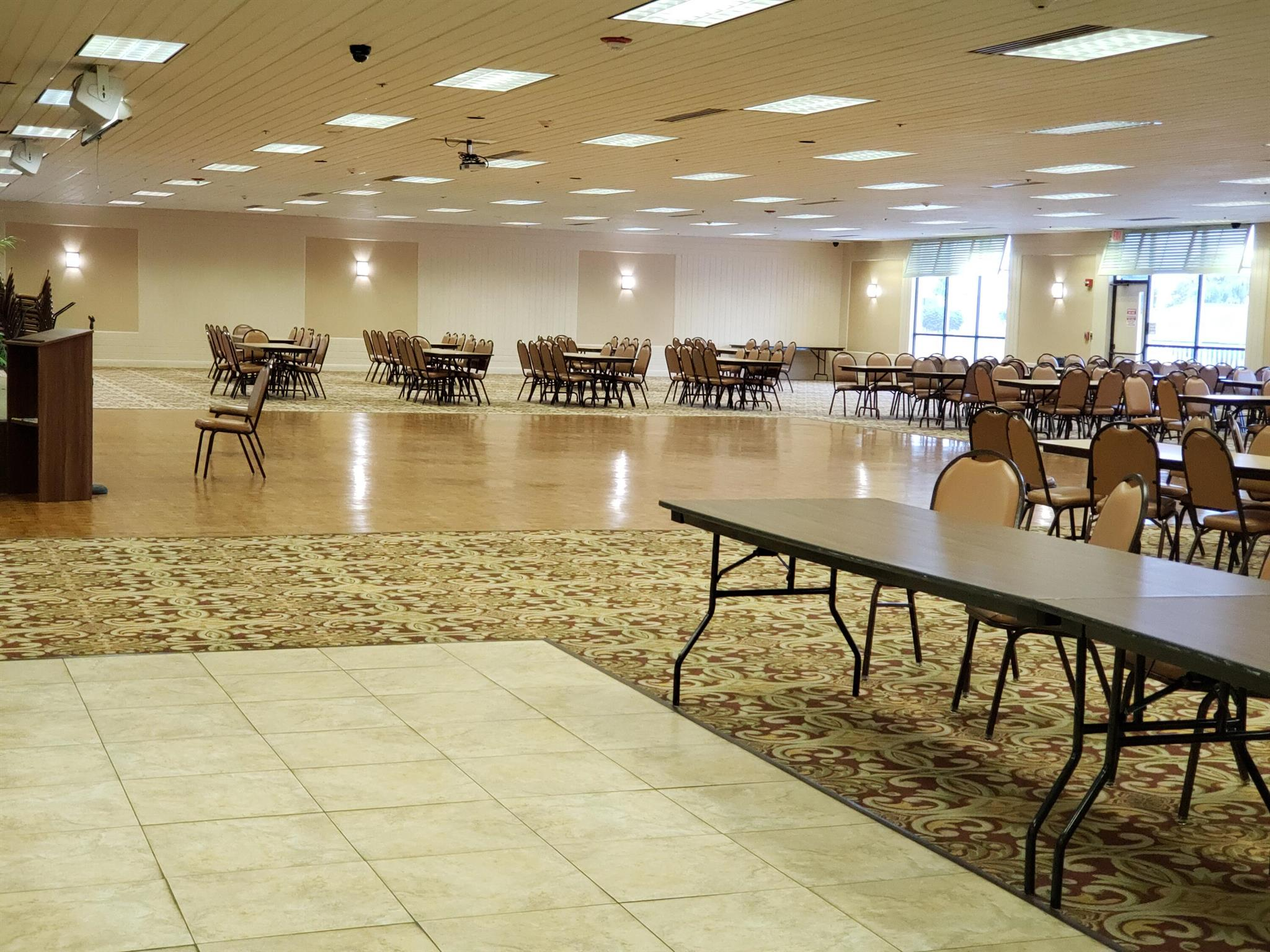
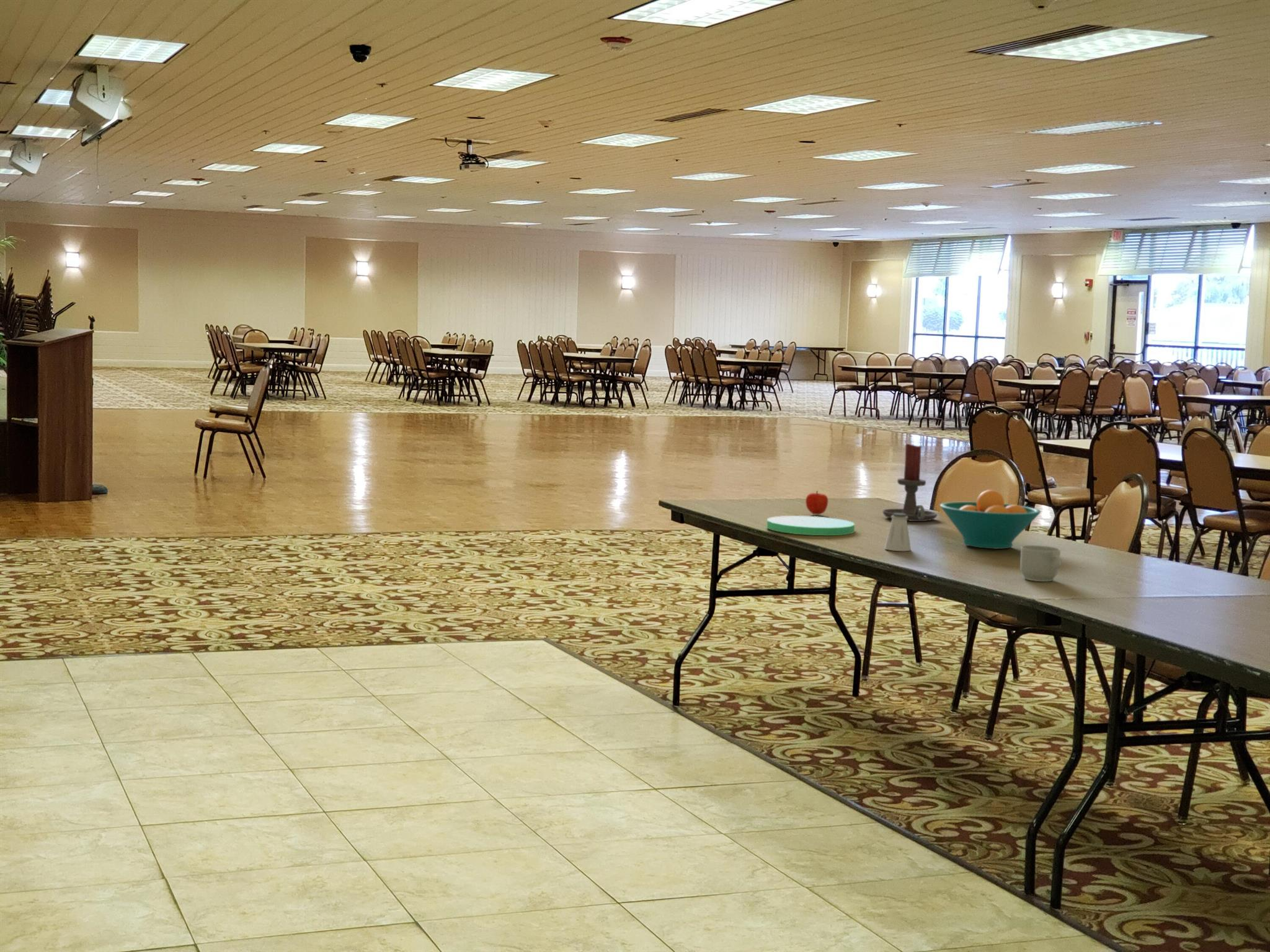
+ fruit bowl (989, 518)
+ plate (810, 525)
+ fruit (817, 502)
+ saltshaker (899, 531)
+ mug (1043, 564)
+ candle holder (913, 482)
